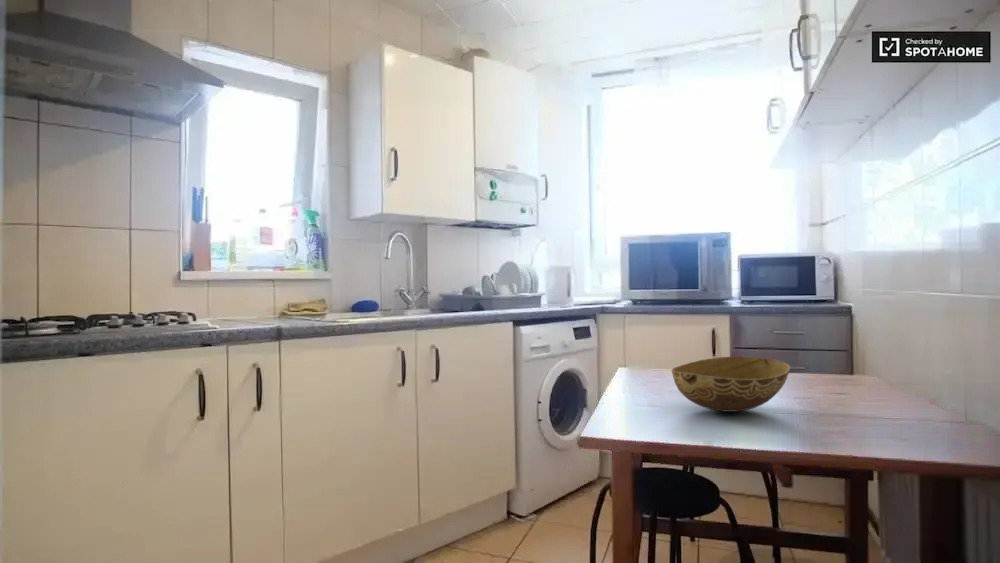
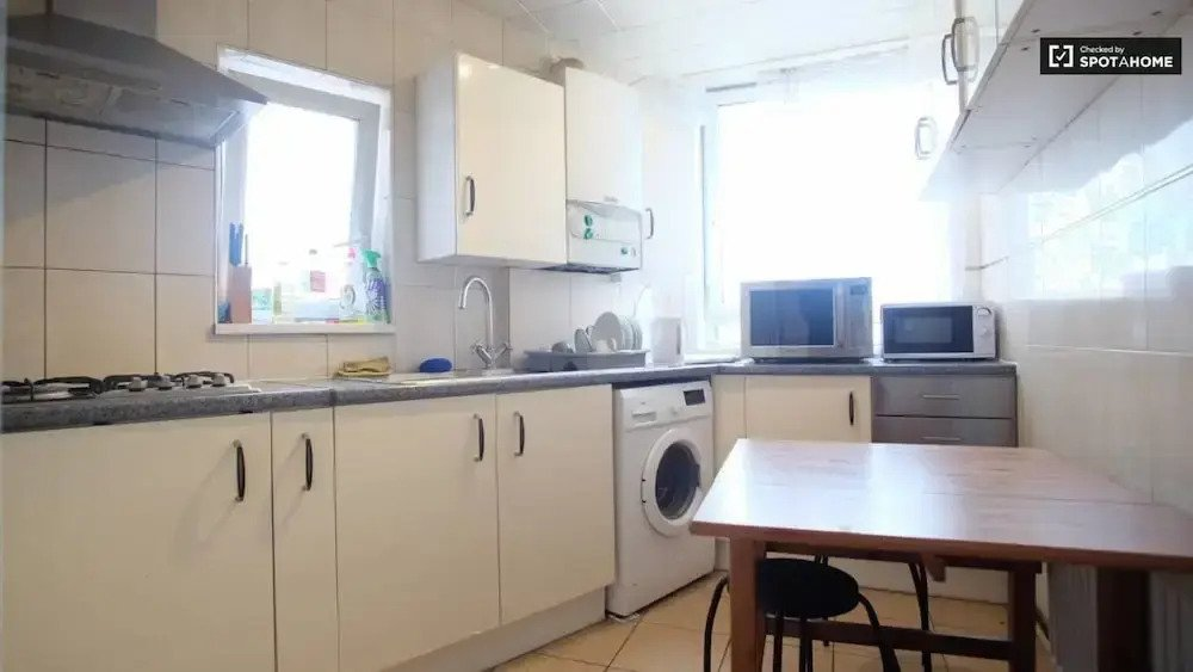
- bowl (729, 385)
